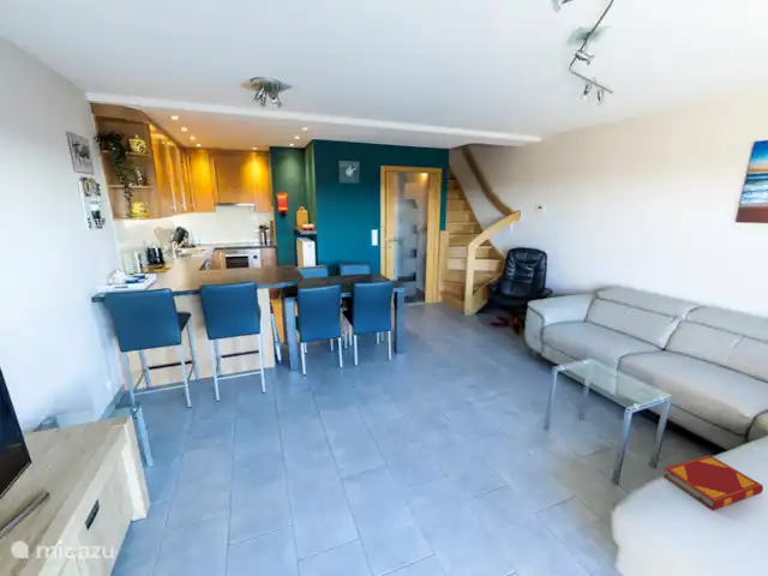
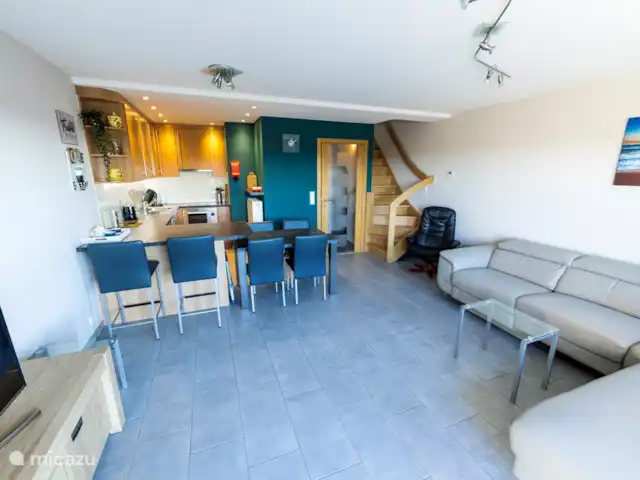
- hardback book (710, 480)
